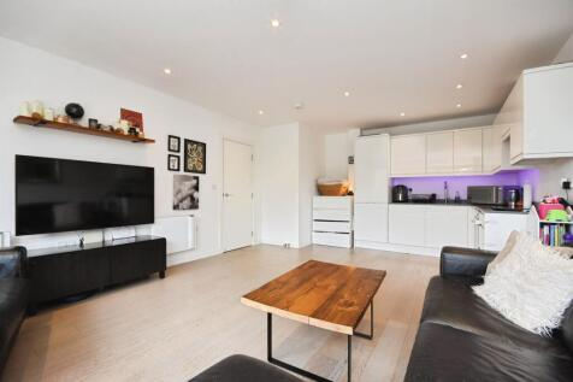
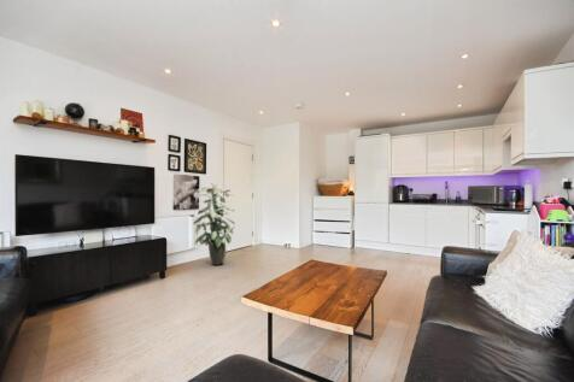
+ indoor plant (213, 223)
